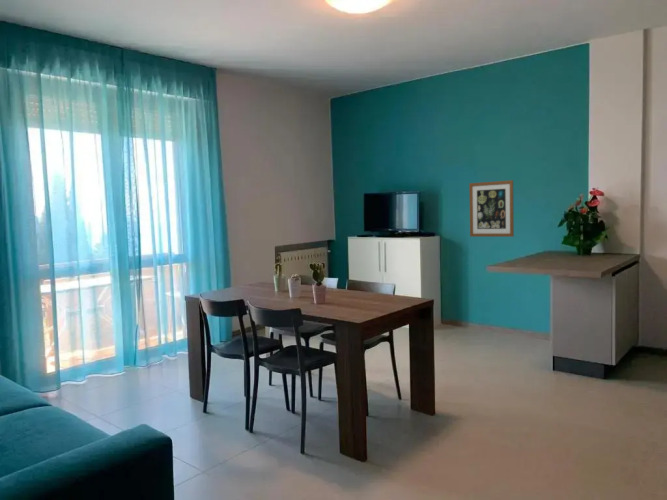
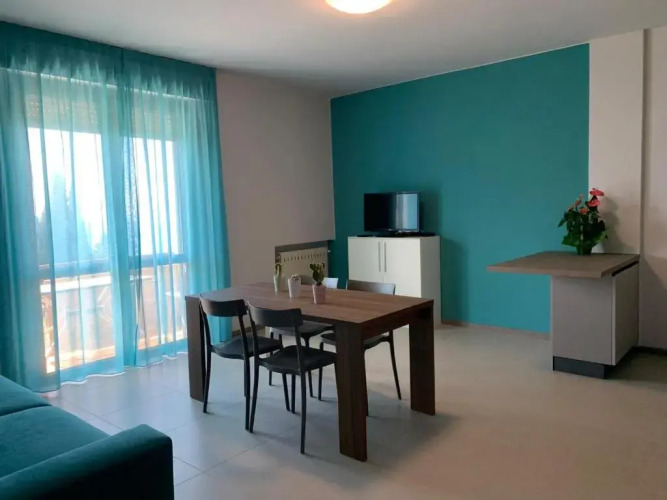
- wall art (491, 209)
